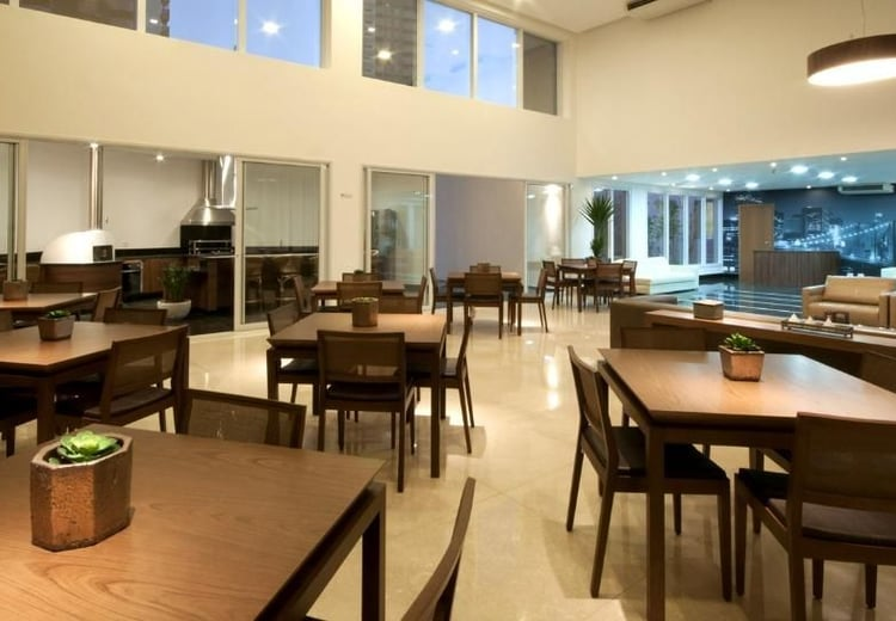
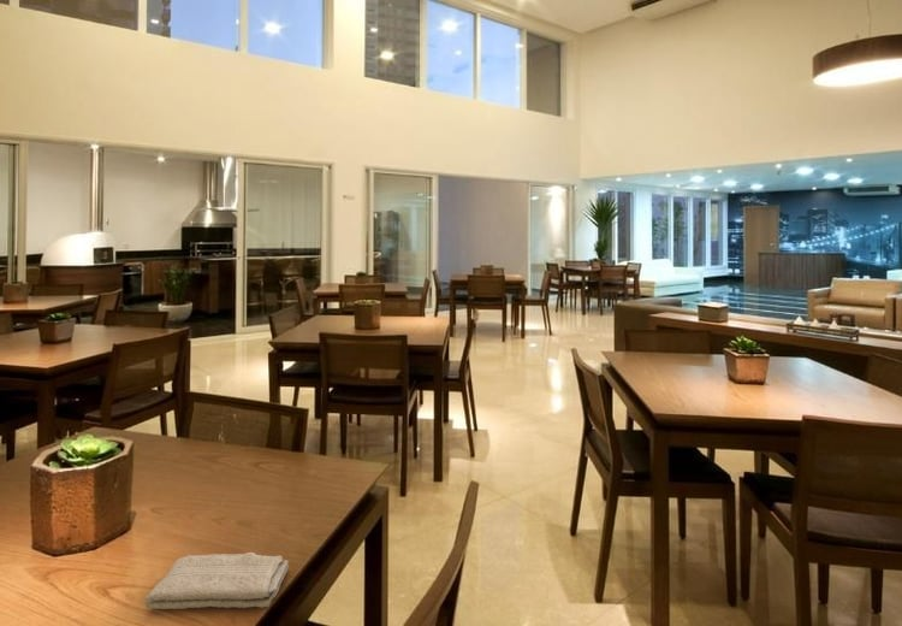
+ washcloth (221, 579)
